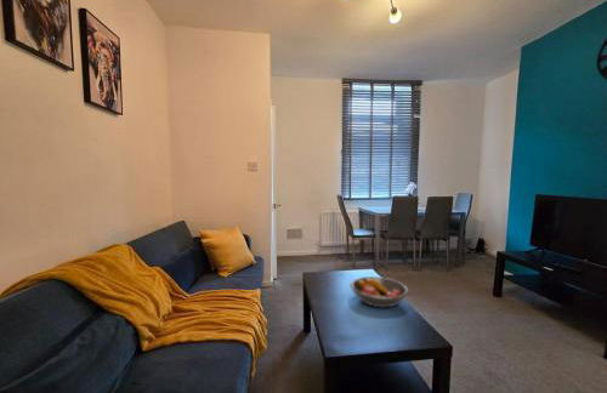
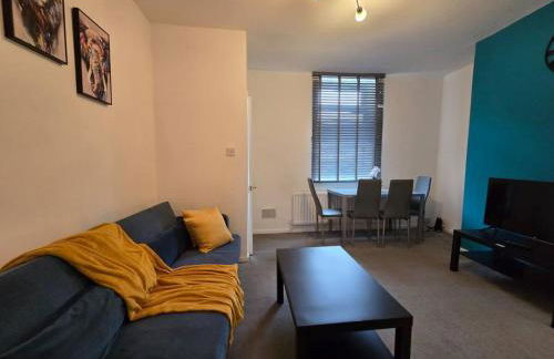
- fruit bowl (378, 291)
